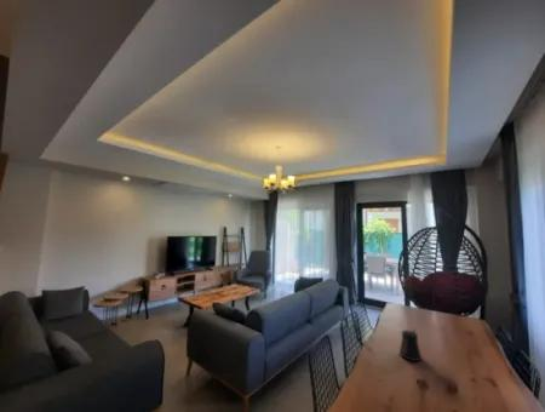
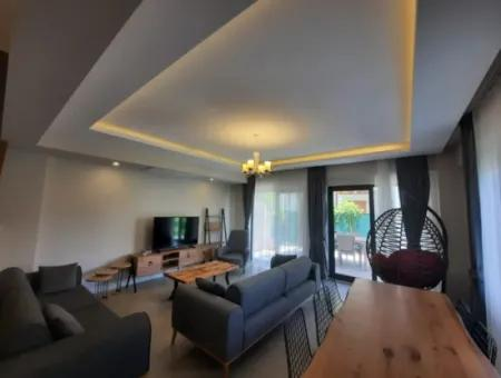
- kettle (409, 344)
